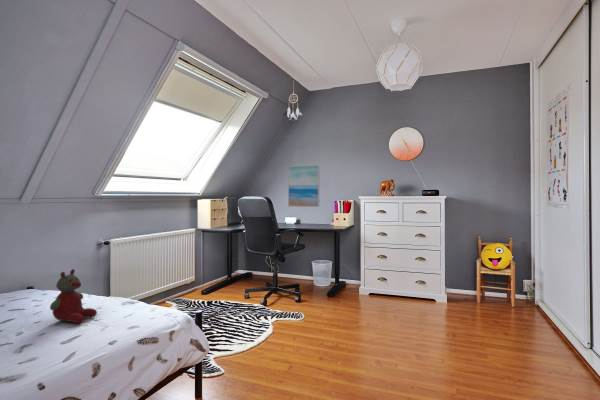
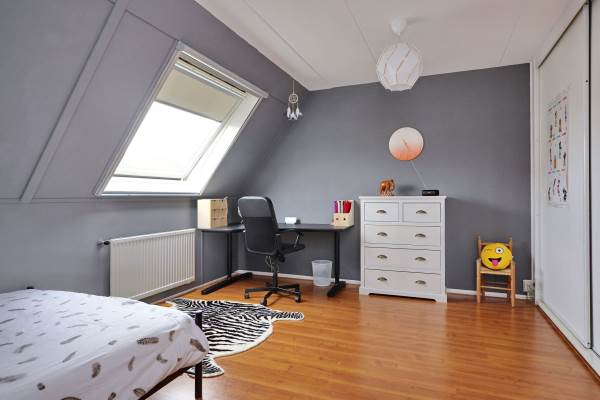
- stuffed bear (74, 295)
- wall art (303, 186)
